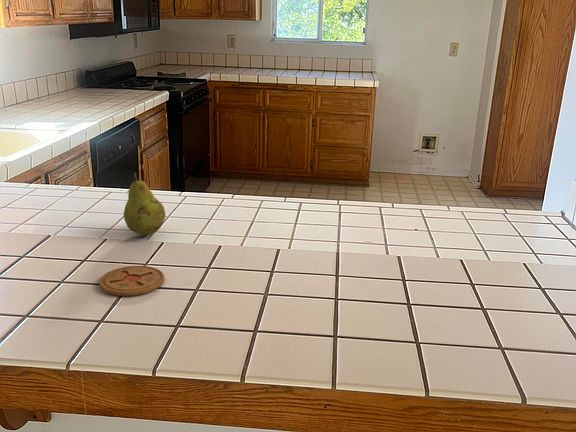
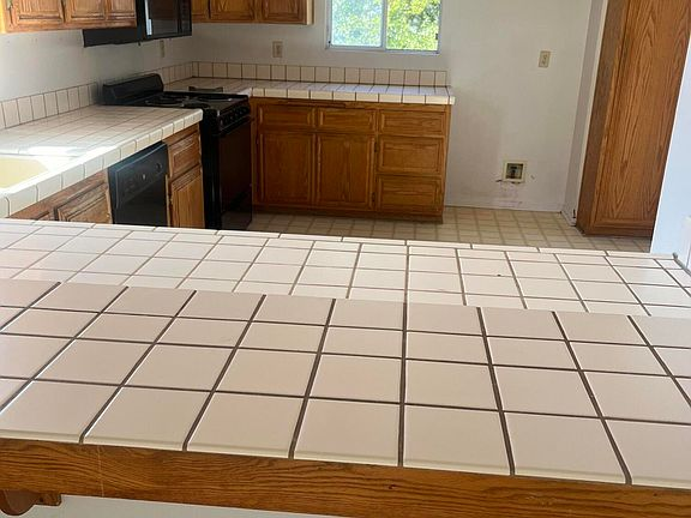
- coaster (132, 279)
- fruit (144, 204)
